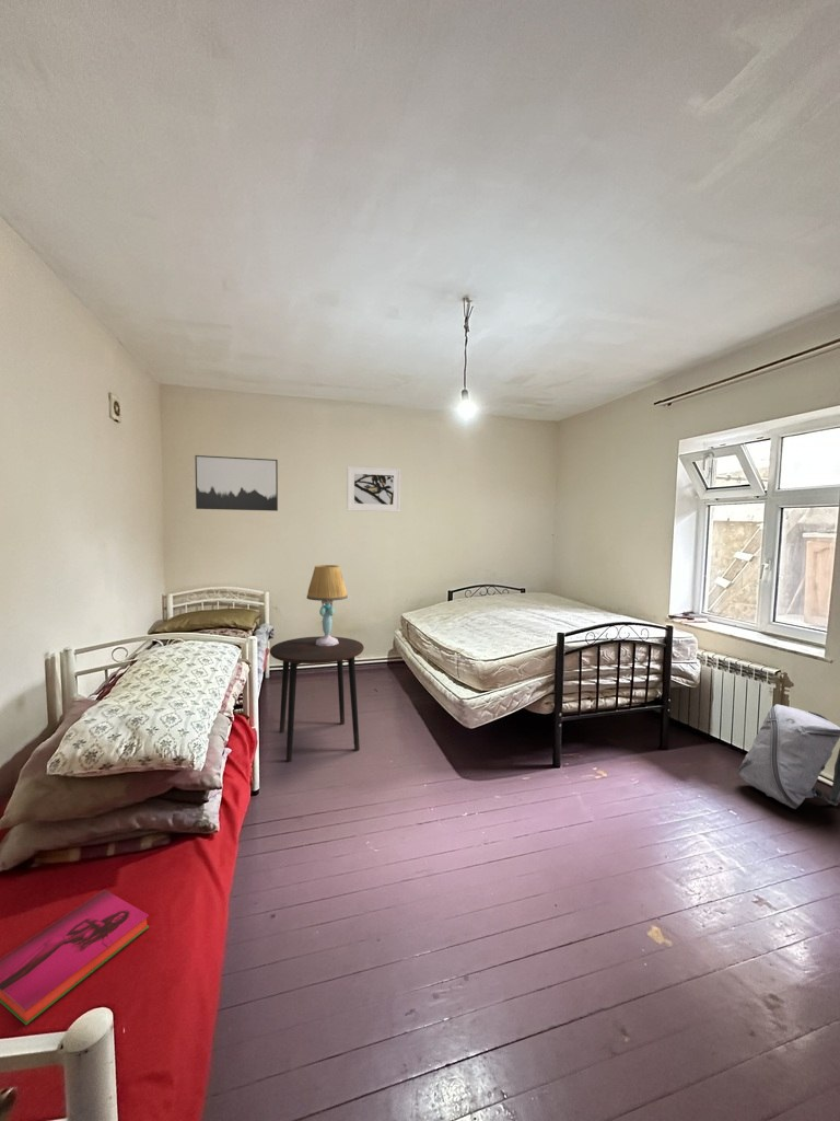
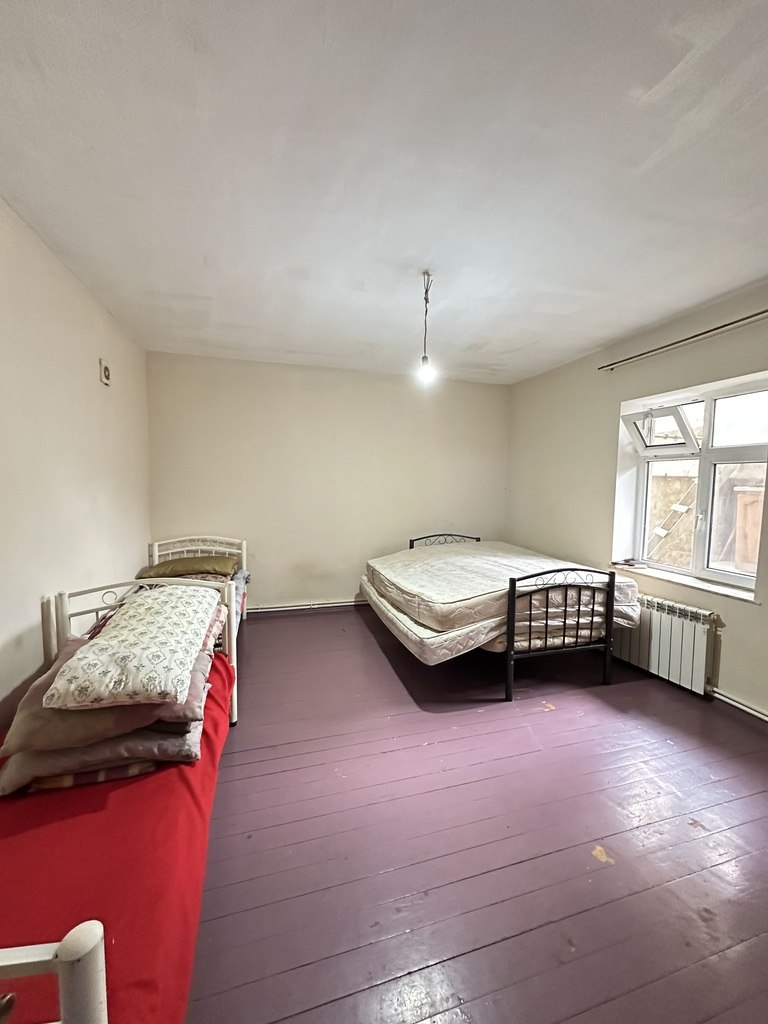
- side table (338, 690)
- wall art (237, 484)
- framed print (374, 489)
- table lamp (327, 604)
- hardback book (70, 947)
- backpack (793, 753)
